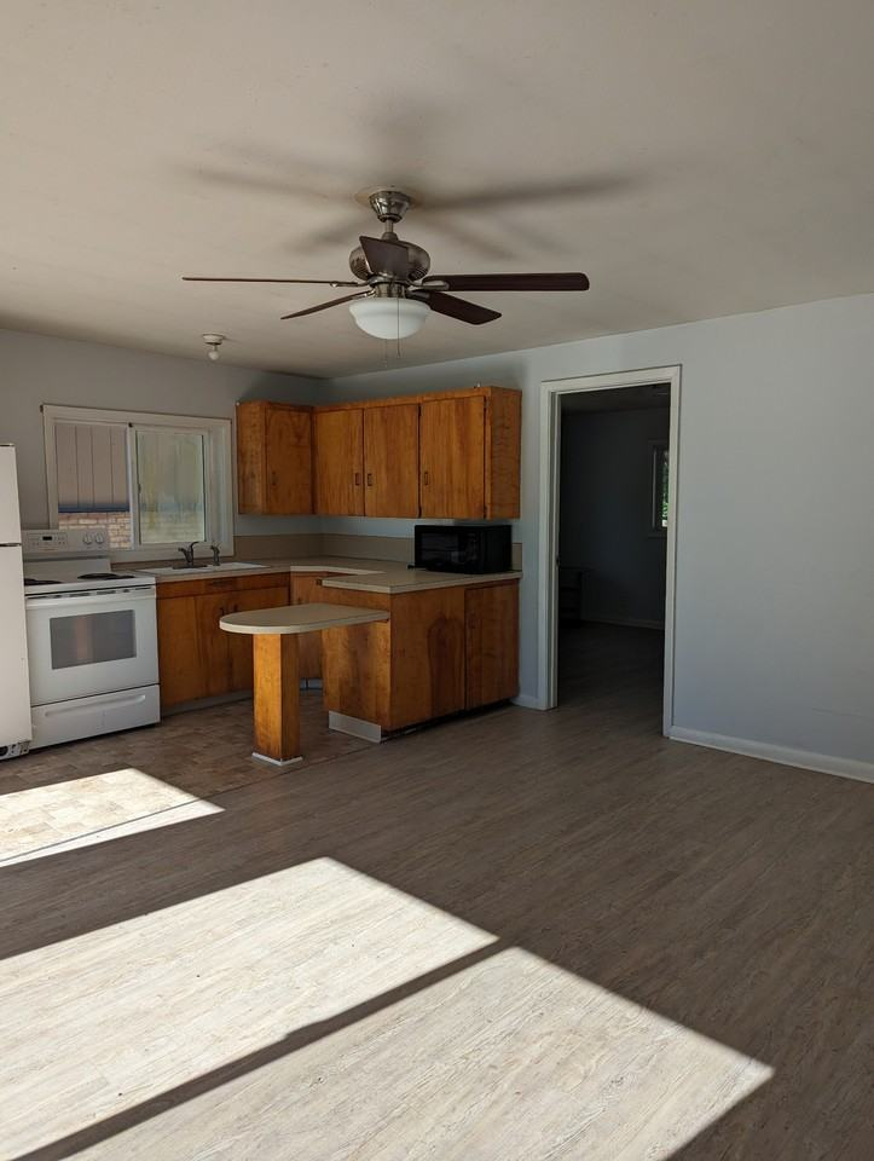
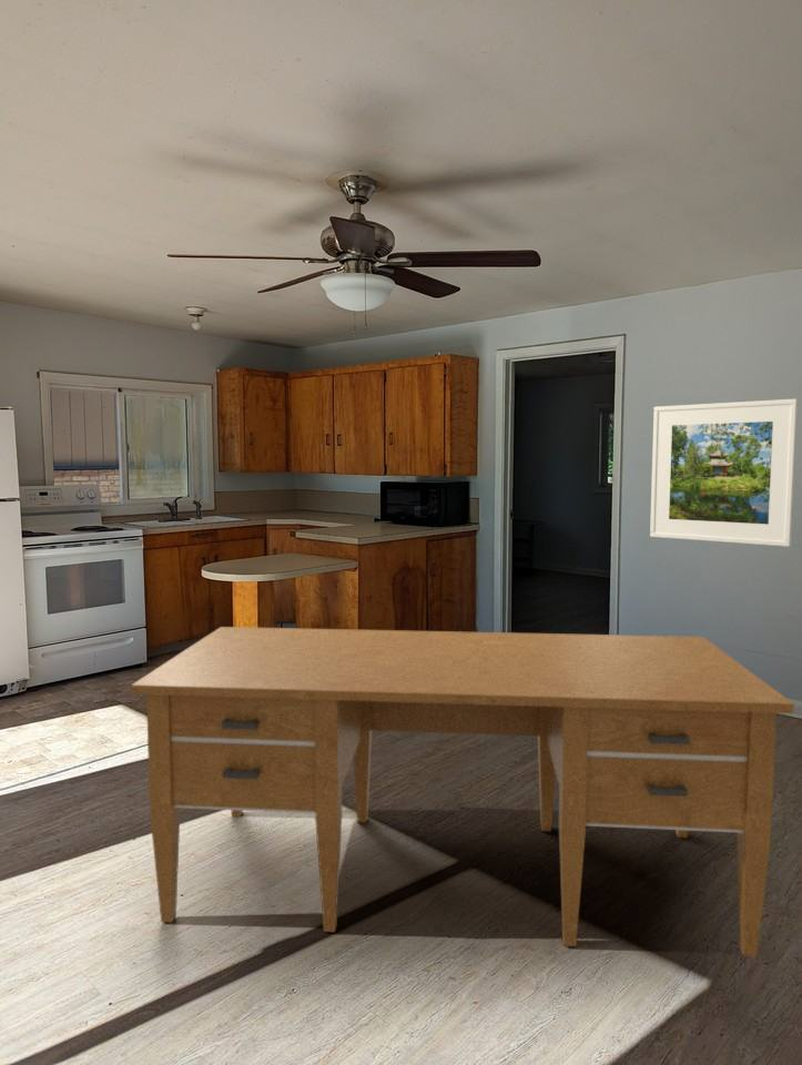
+ desk (451, 732)
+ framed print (718, 473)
